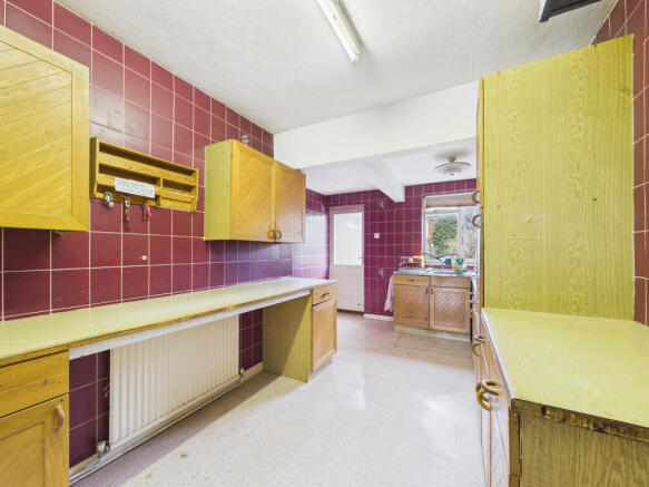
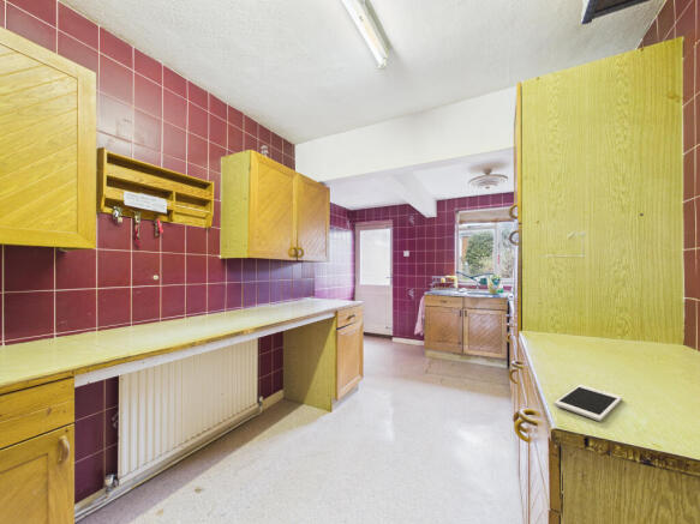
+ cell phone (588, 400)
